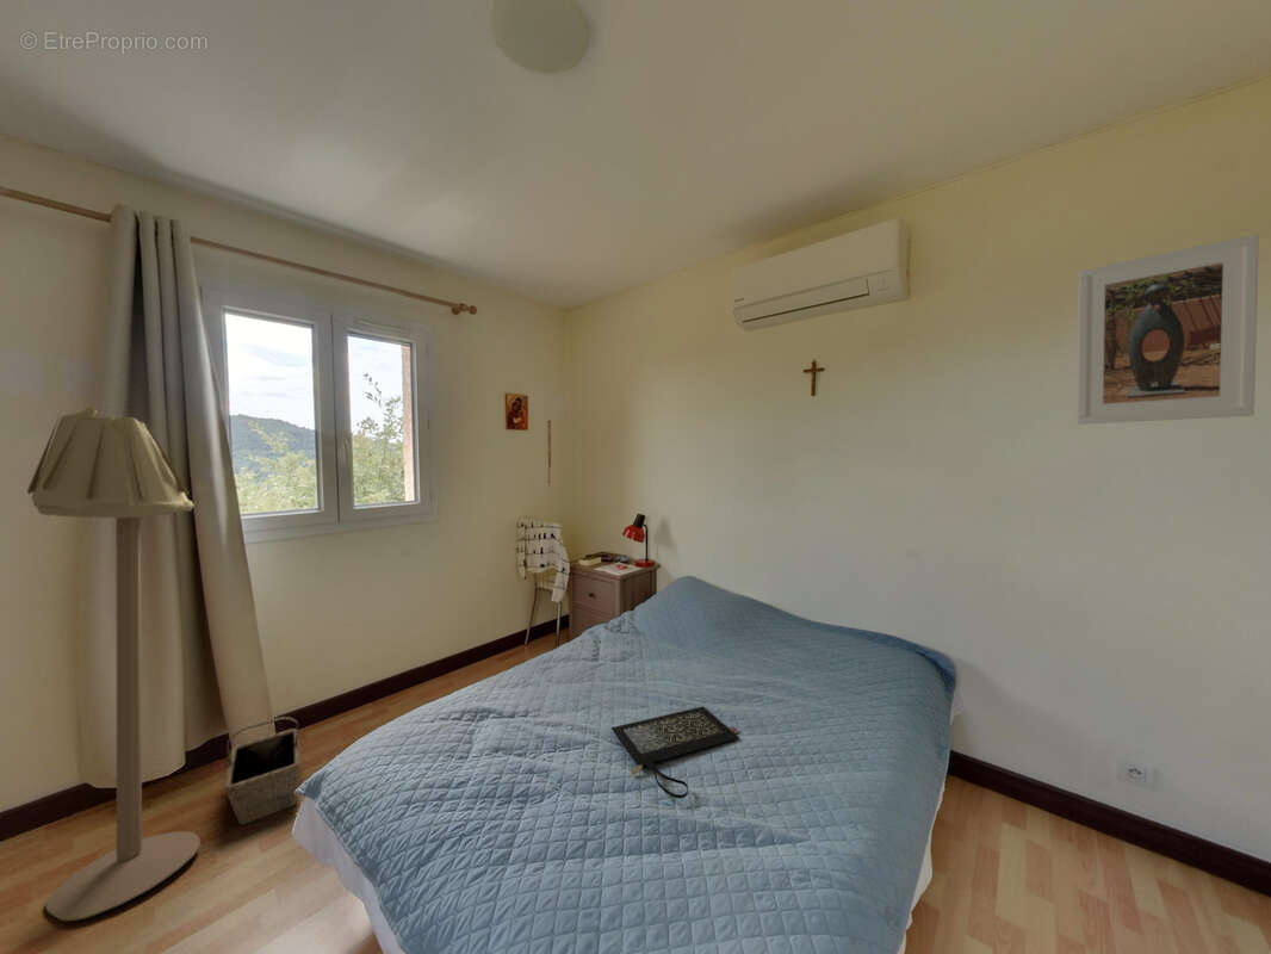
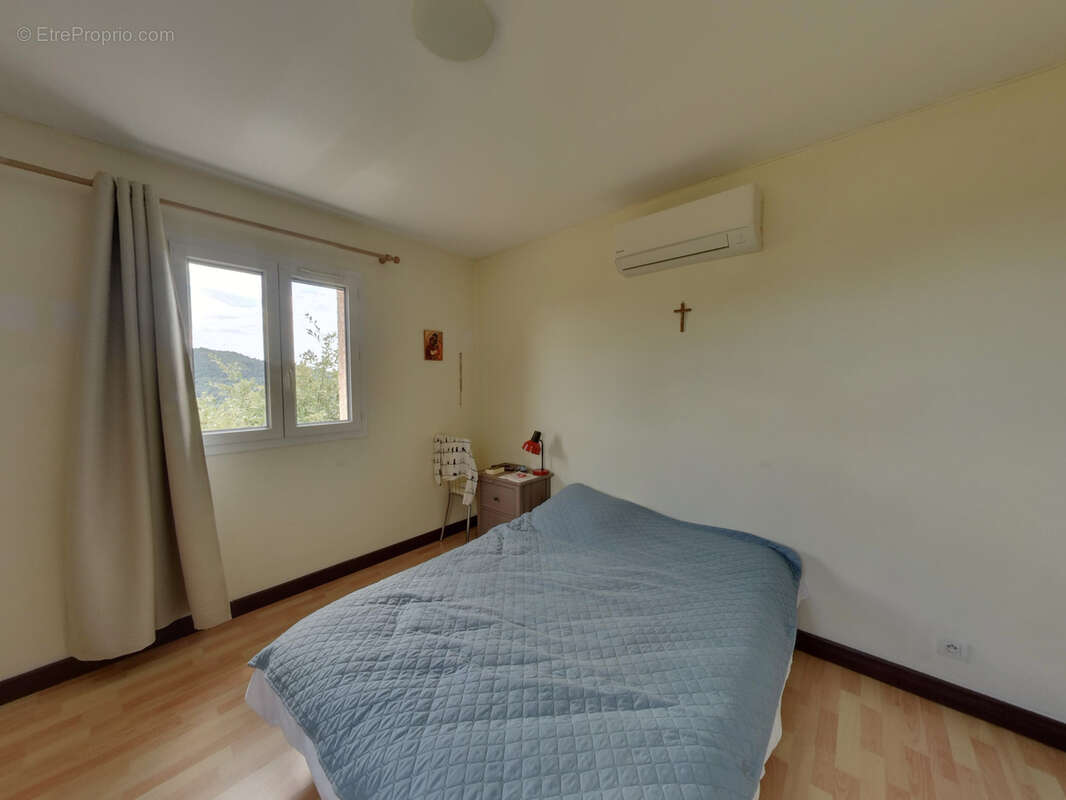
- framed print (1159, 337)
- basket (265, 758)
- clutch bag (670, 735)
- floor lamp (124, 636)
